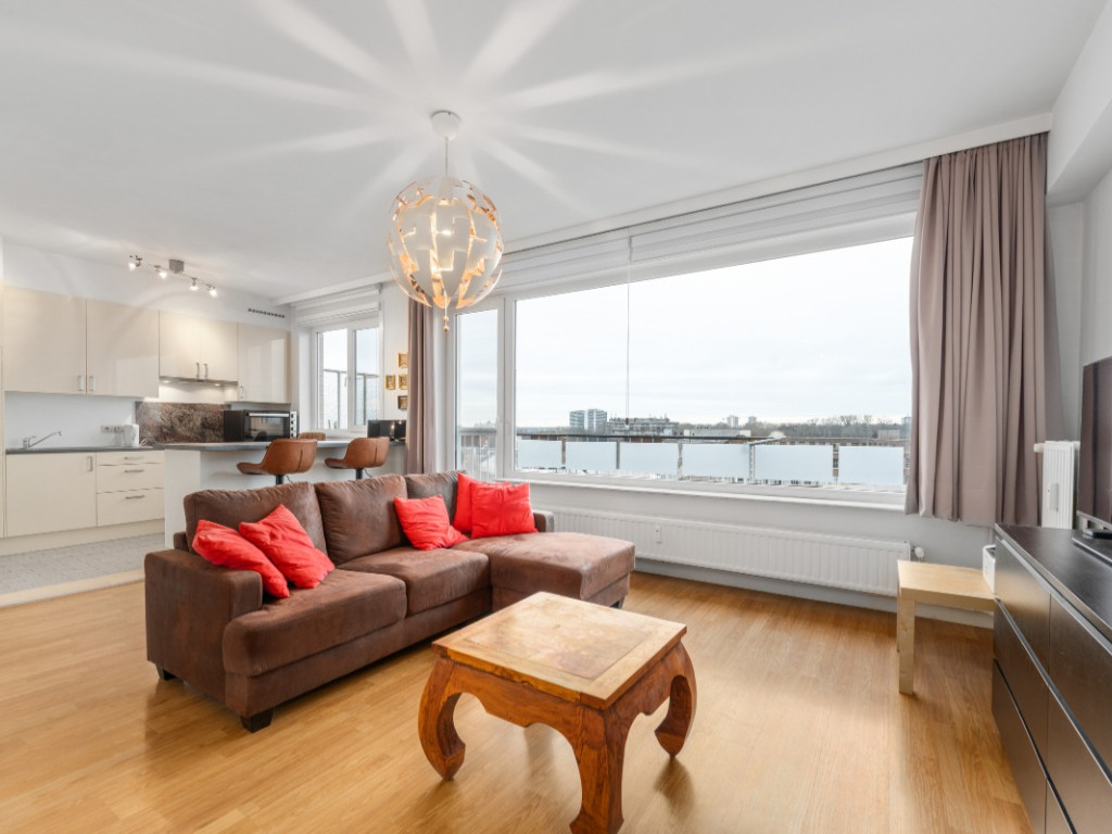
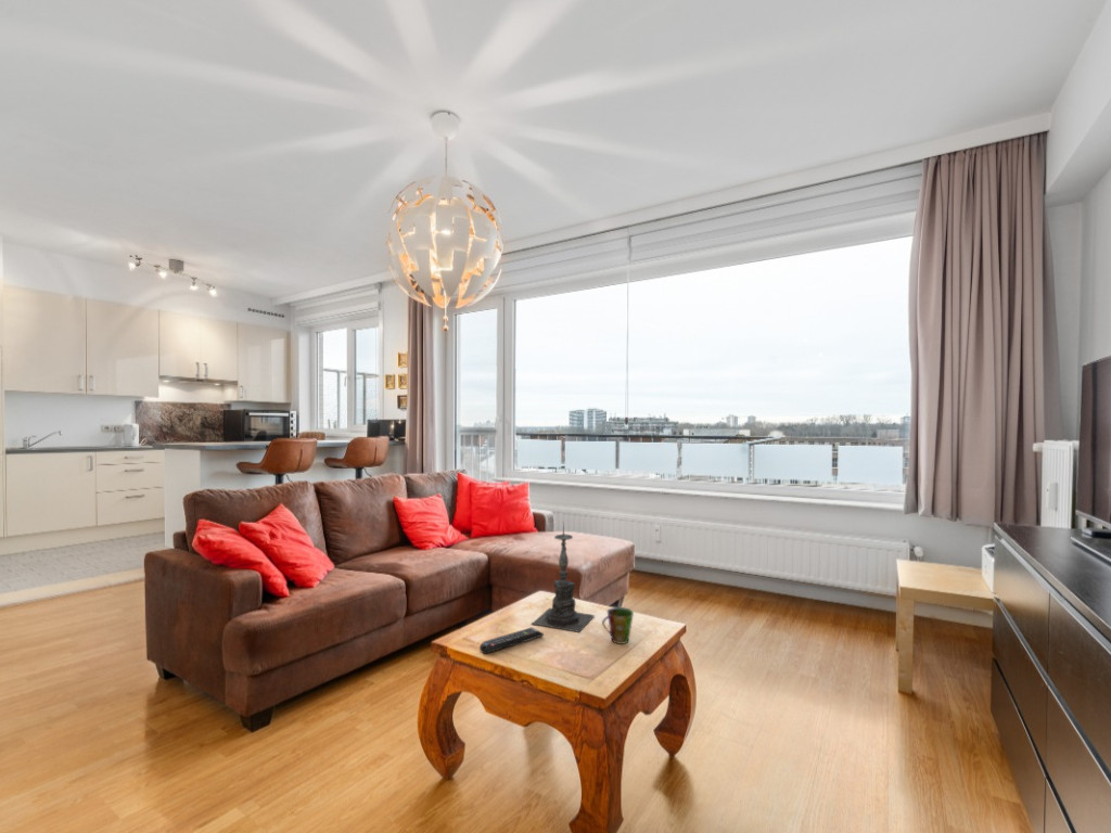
+ candle holder (563, 571)
+ remote control (512, 639)
+ cup (616, 627)
